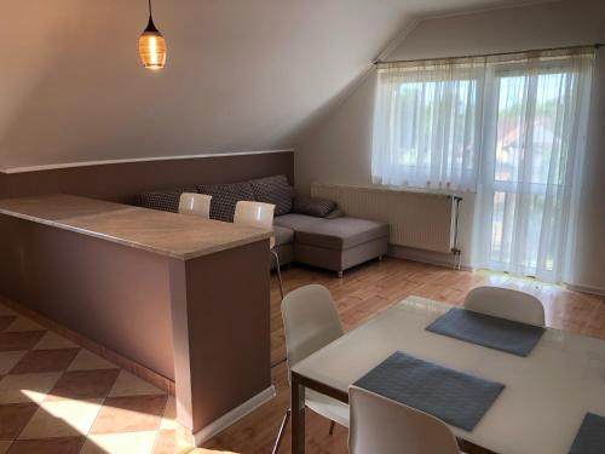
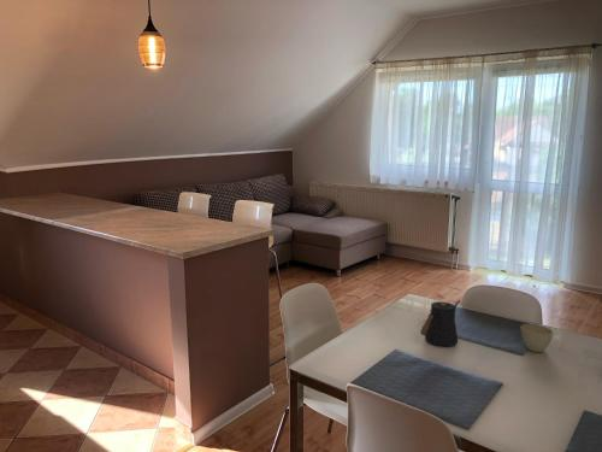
+ kettle (441, 322)
+ flower pot (536, 339)
